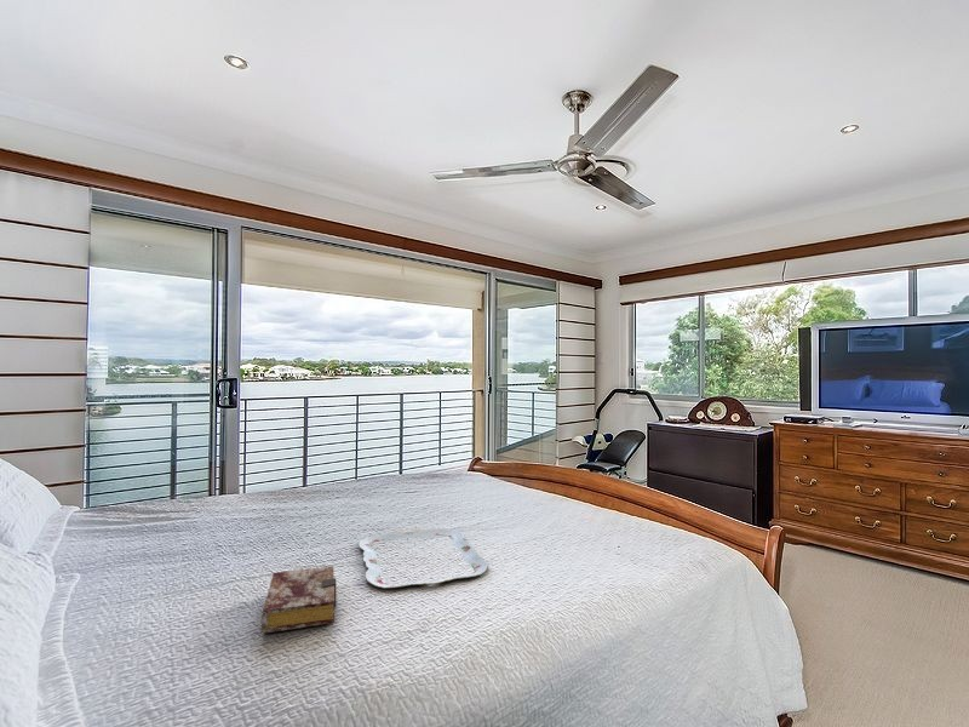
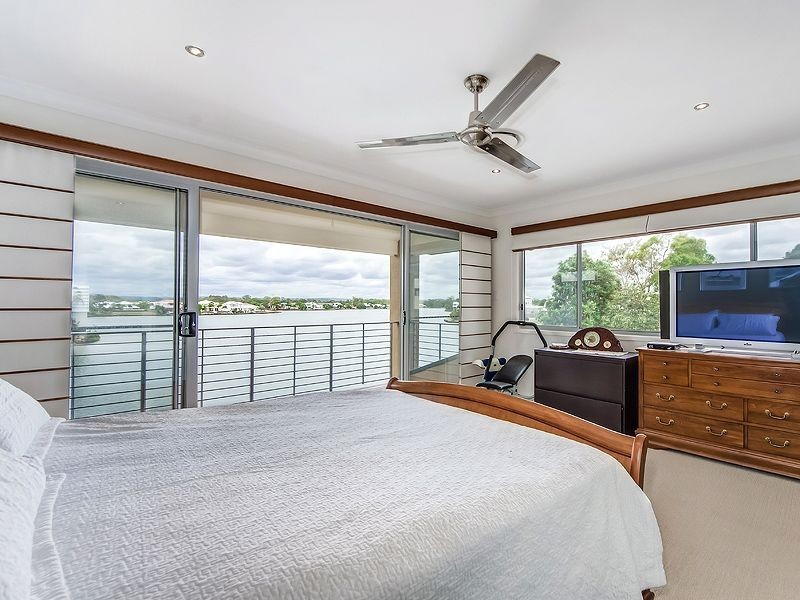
- book (302, 596)
- serving tray (419, 536)
